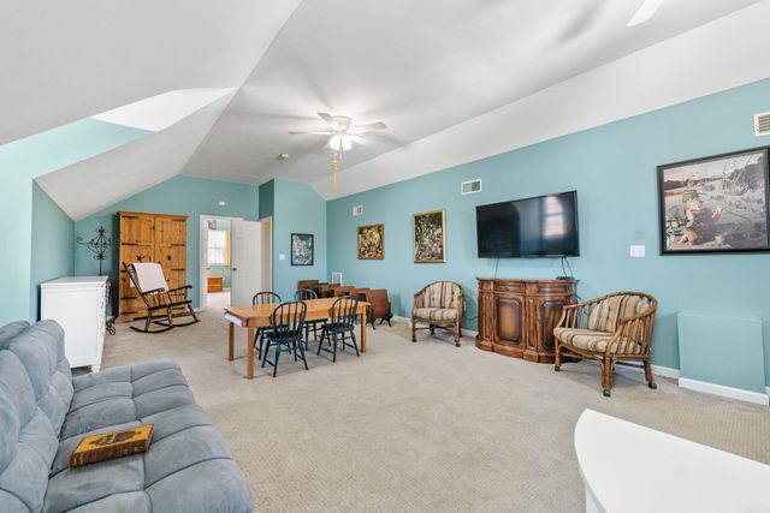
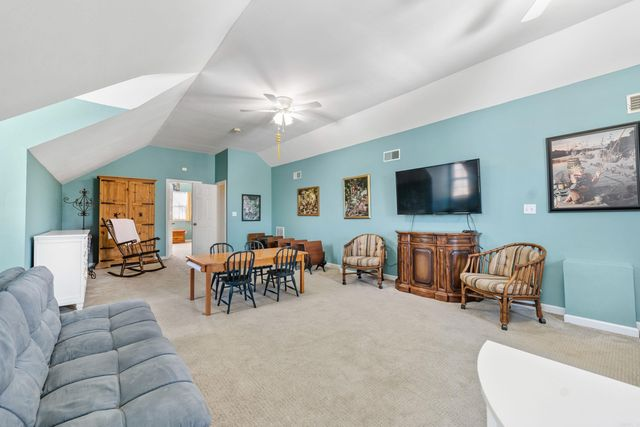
- hardback book (114, 445)
